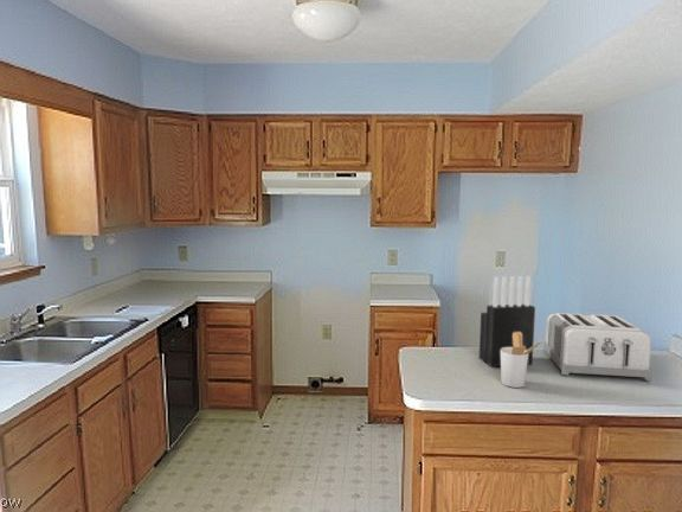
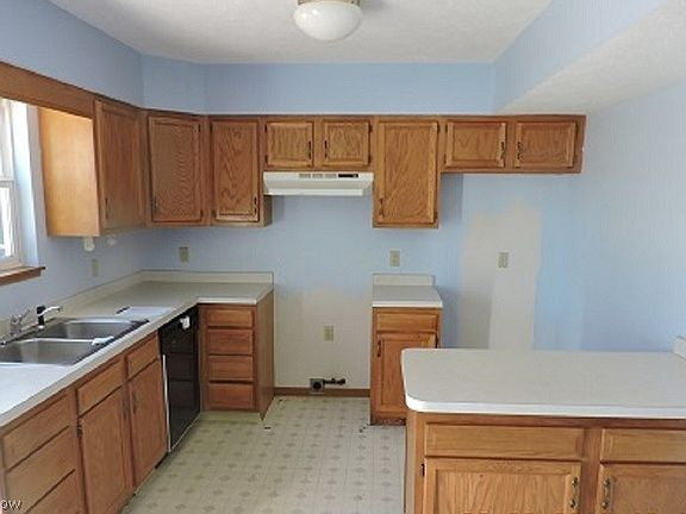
- utensil holder (521, 360)
- toaster (594, 343)
- knife block (506, 318)
